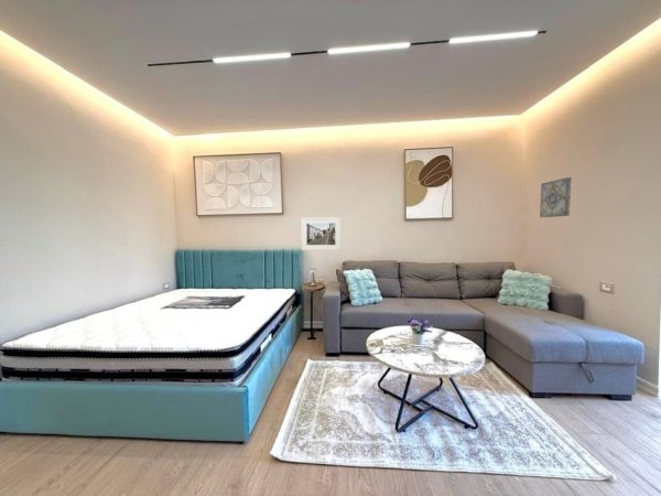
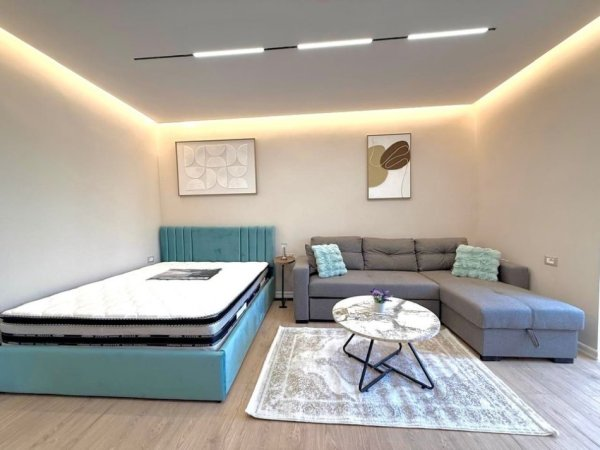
- wall art (554, 198)
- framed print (321, 234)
